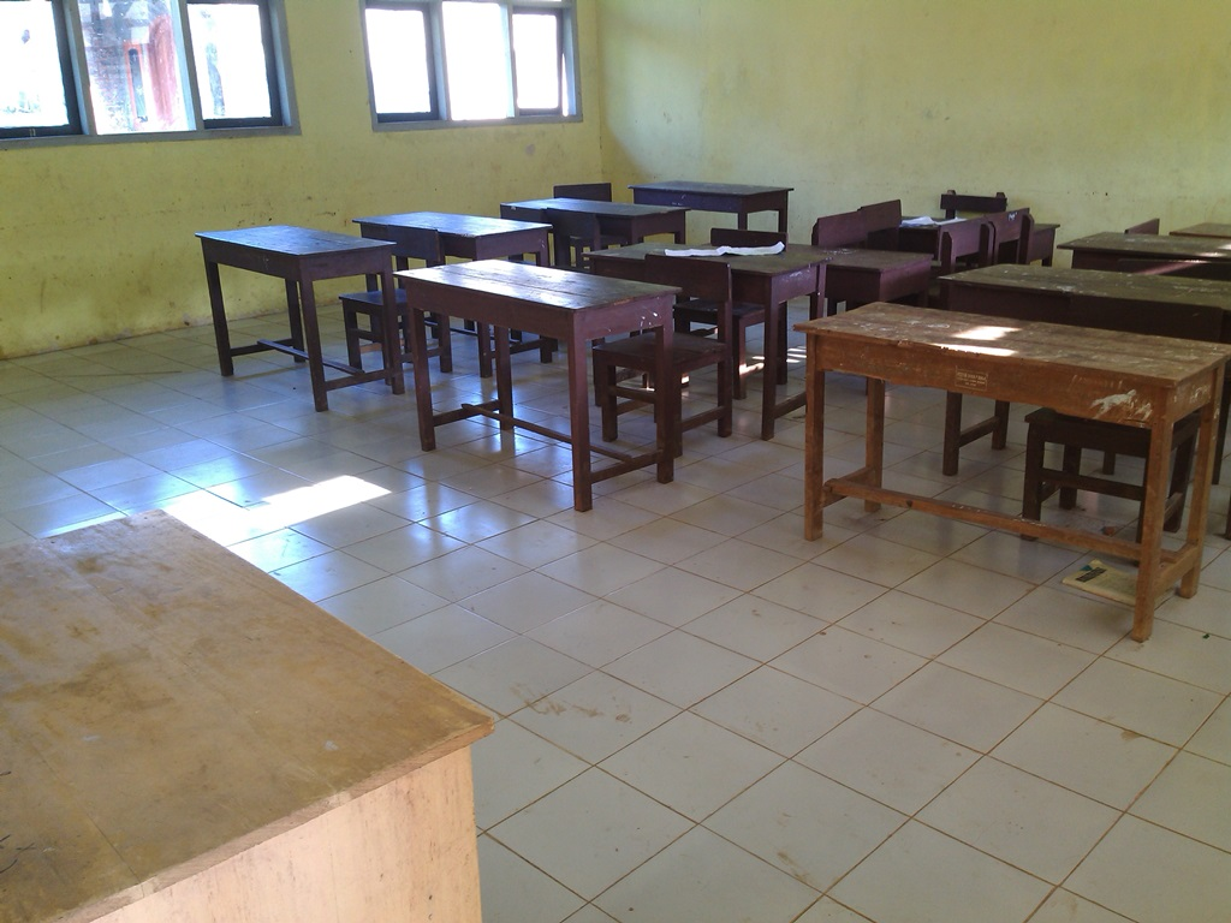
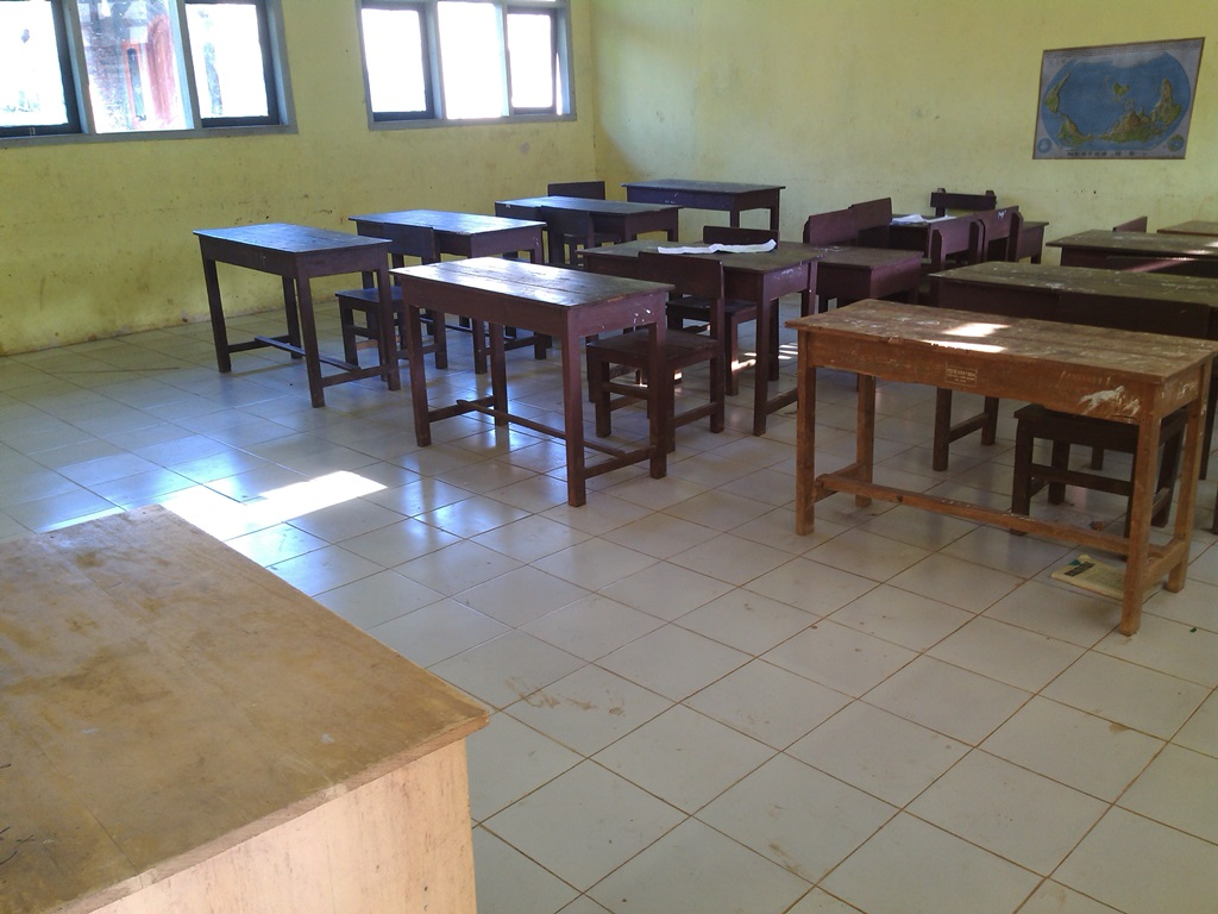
+ world map (1112, 102)
